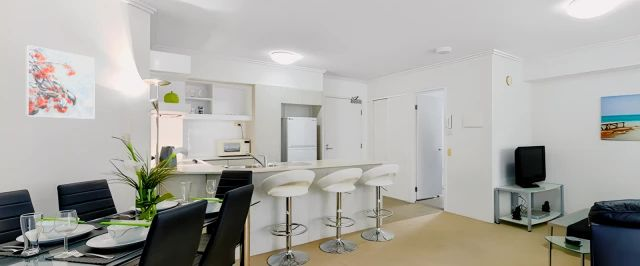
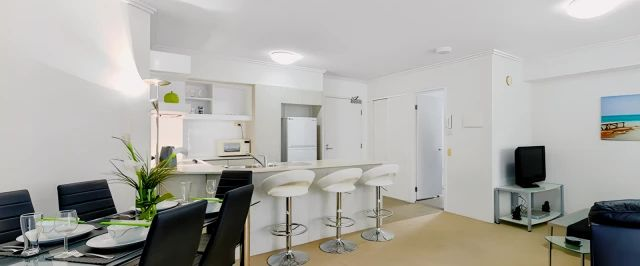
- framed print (62, 84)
